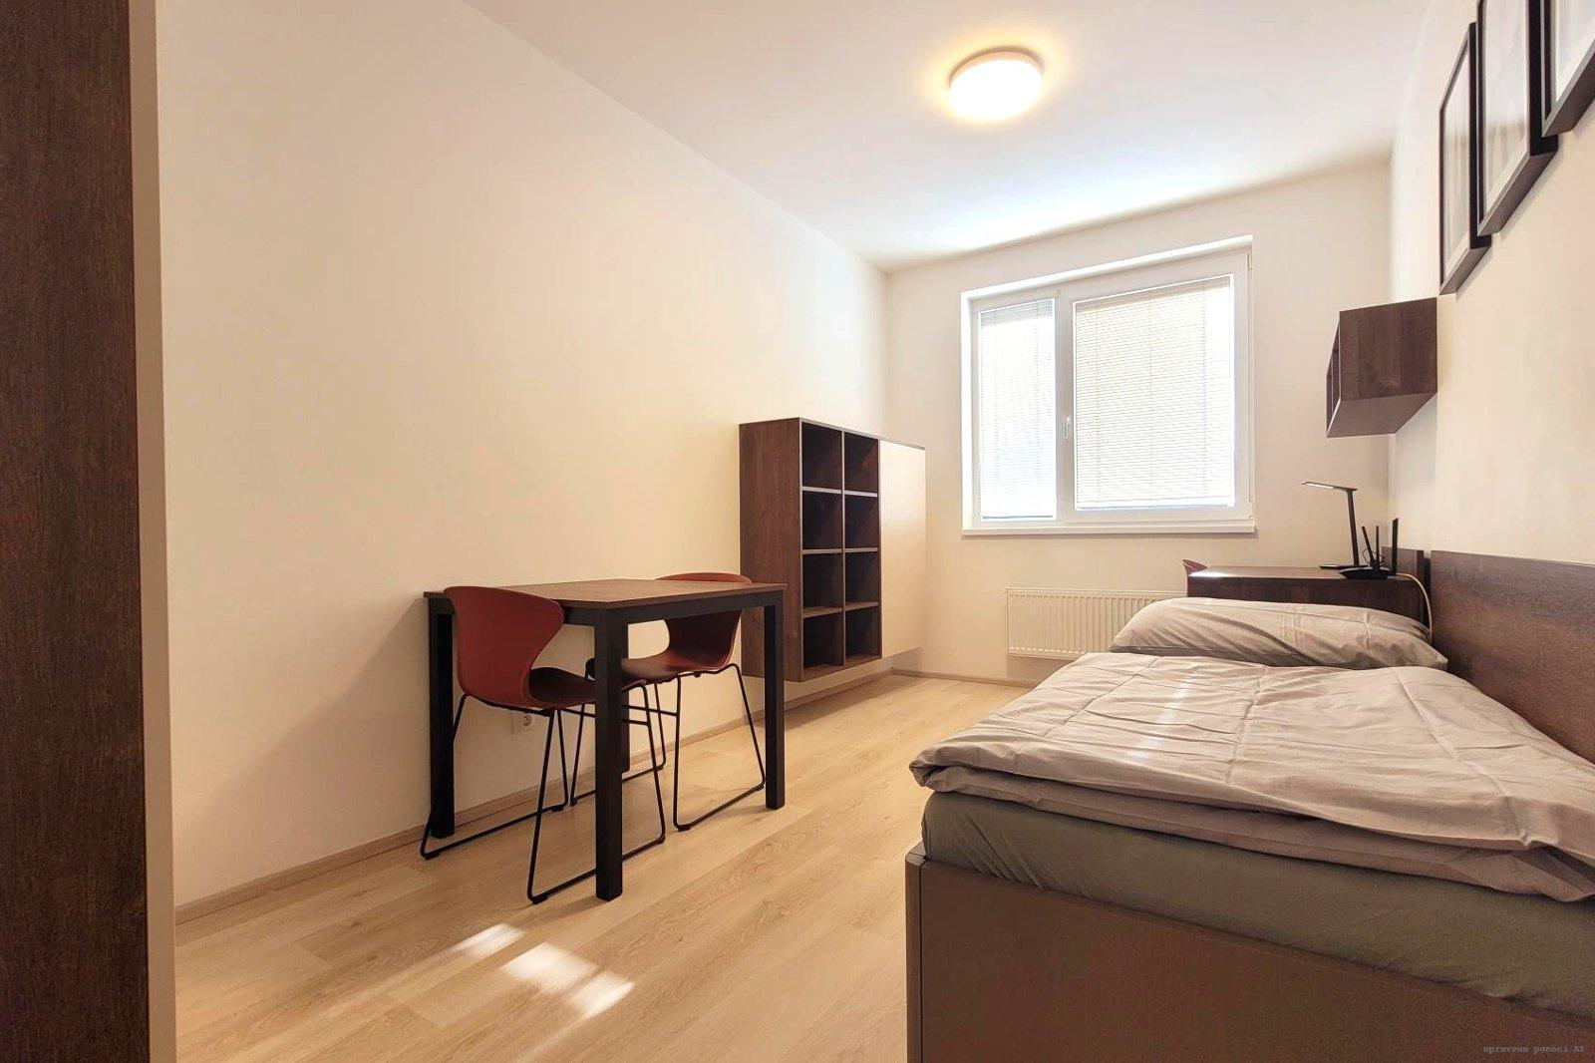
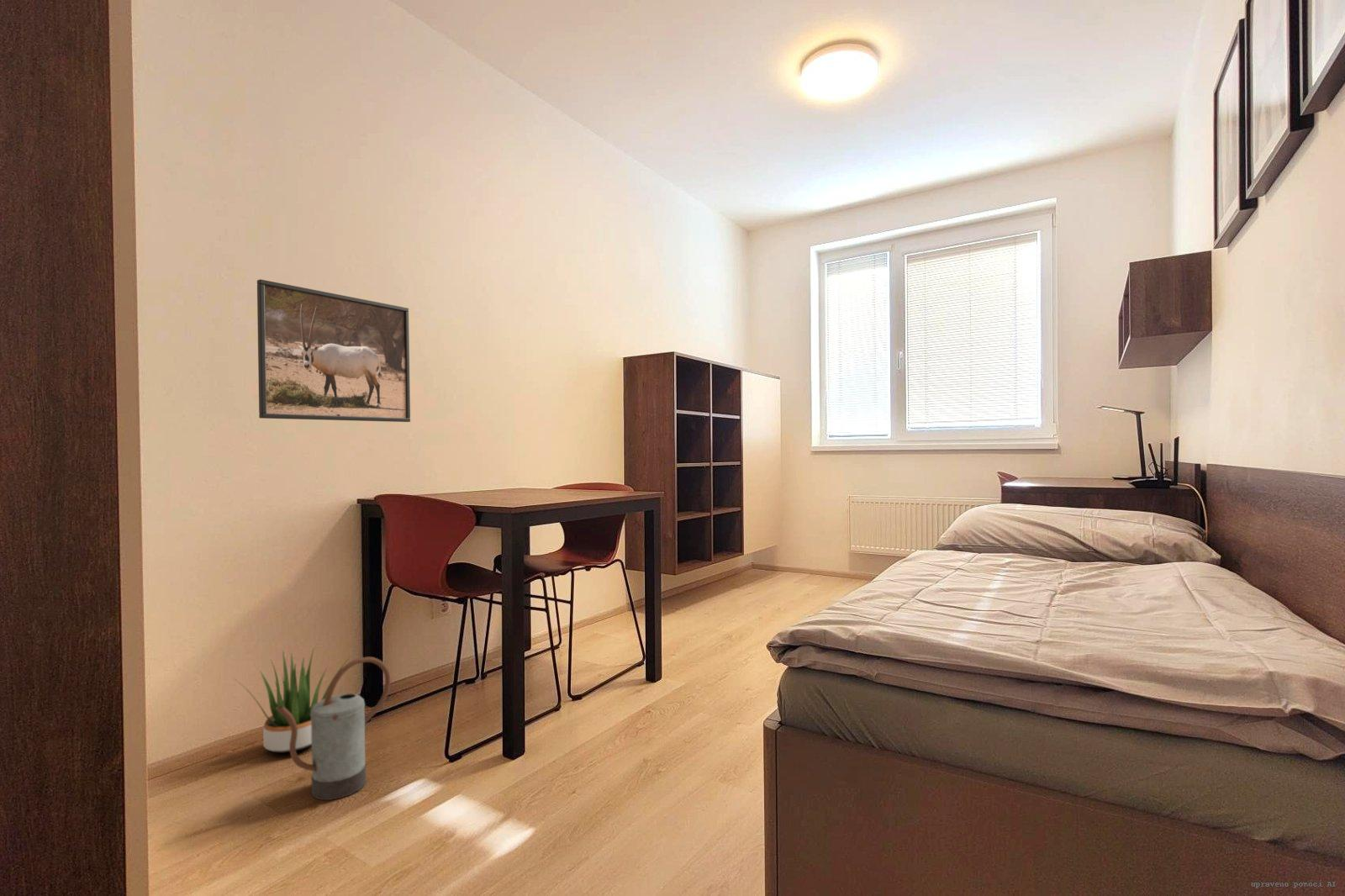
+ potted plant (293, 699)
+ watering can (337, 725)
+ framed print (340, 357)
